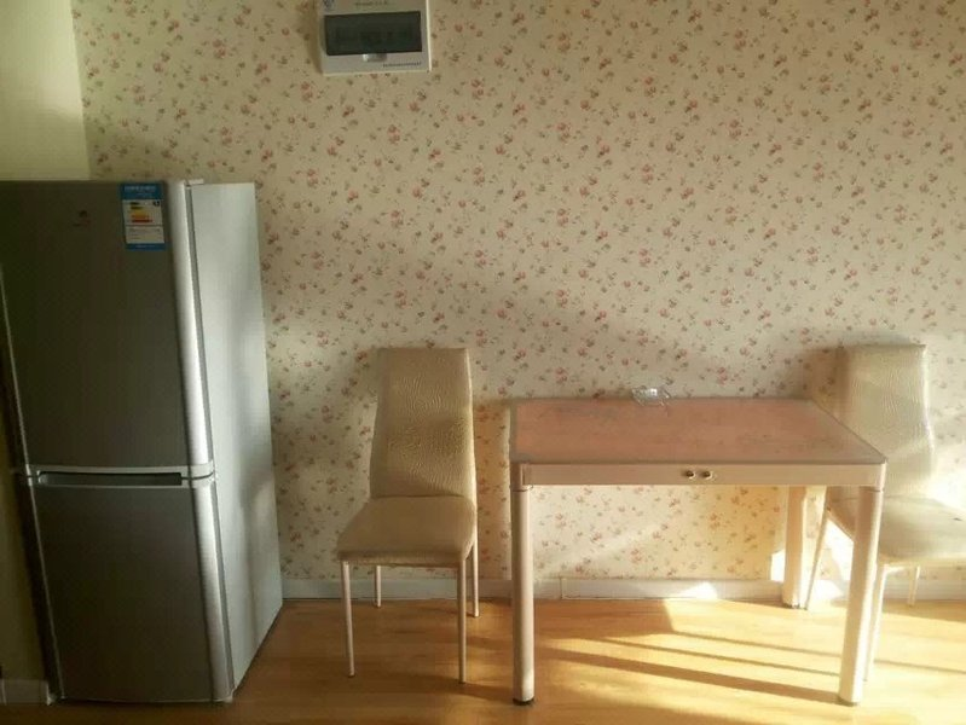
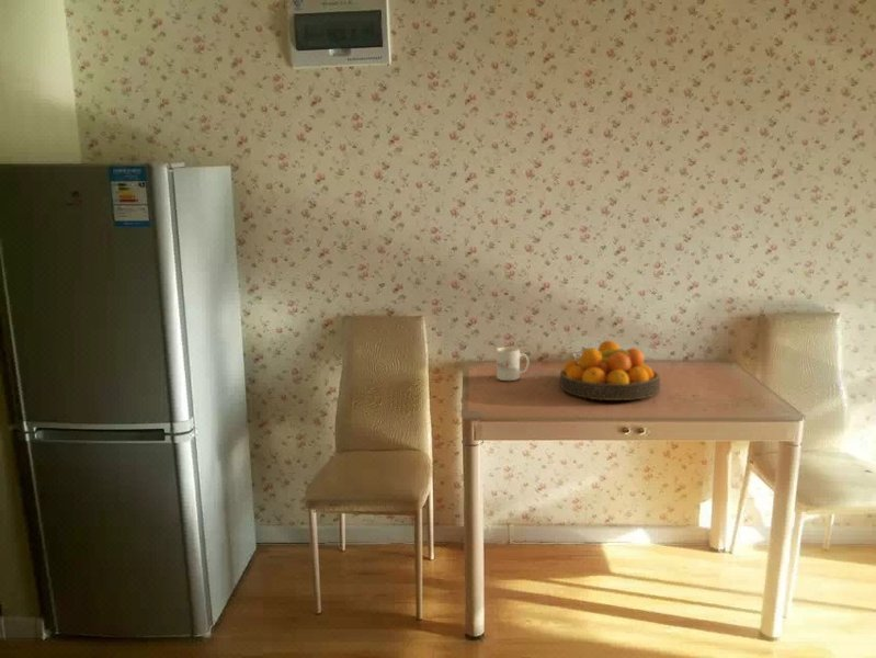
+ fruit bowl (608, 366)
+ mug (512, 363)
